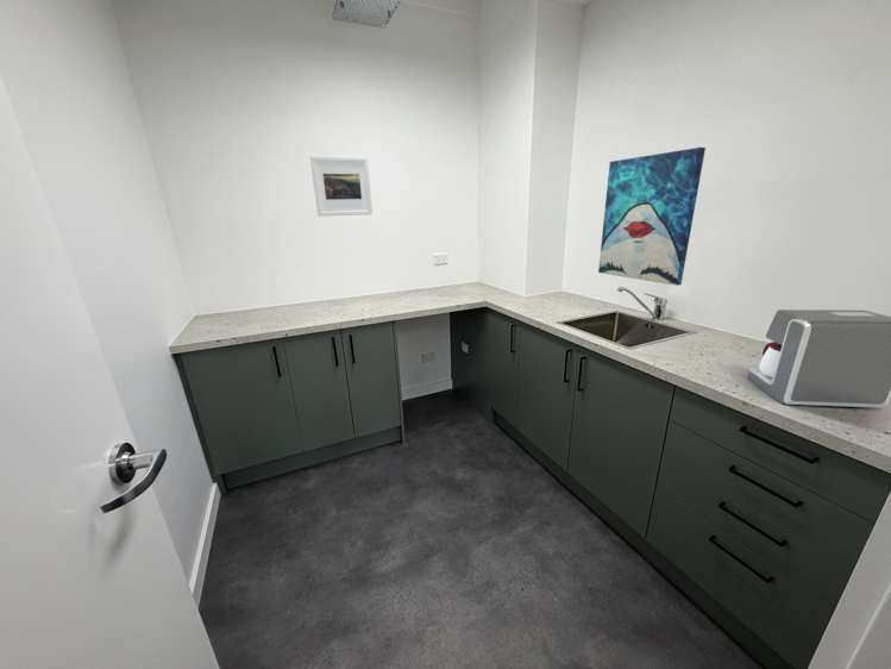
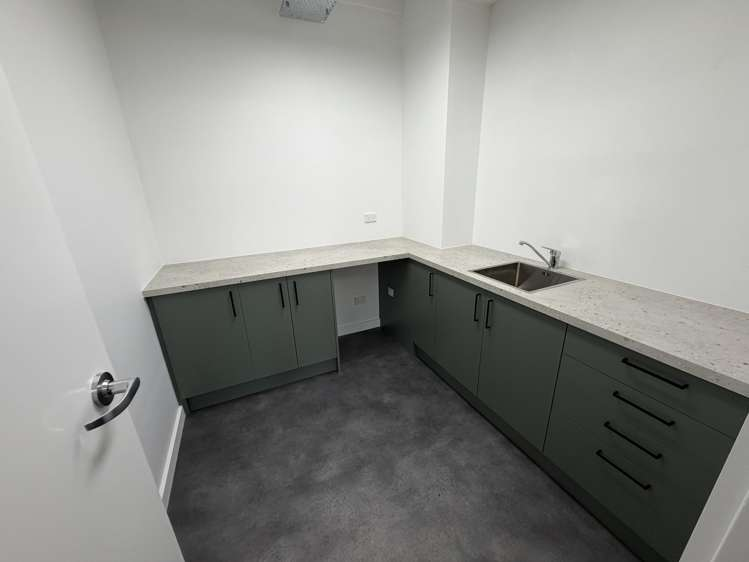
- coffee maker (821, 355)
- wall art (642, 219)
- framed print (343, 186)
